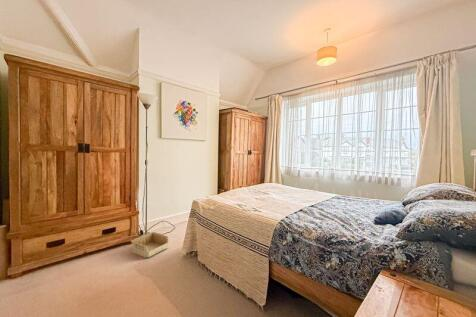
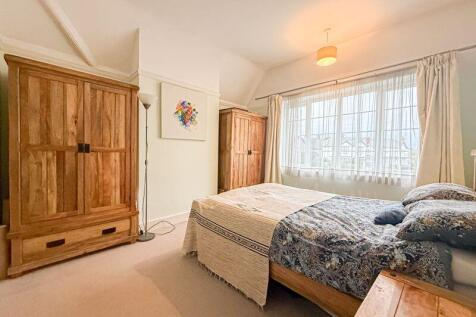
- storage bin (150, 244)
